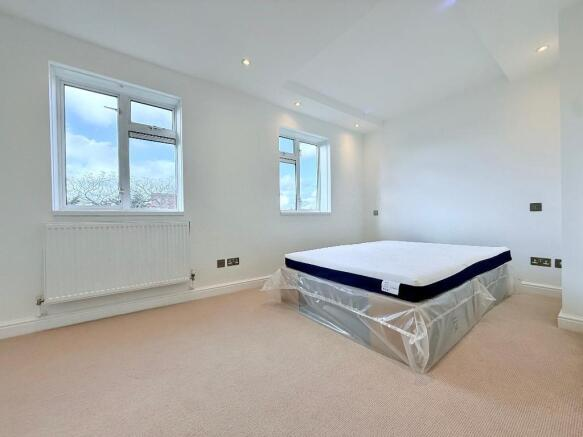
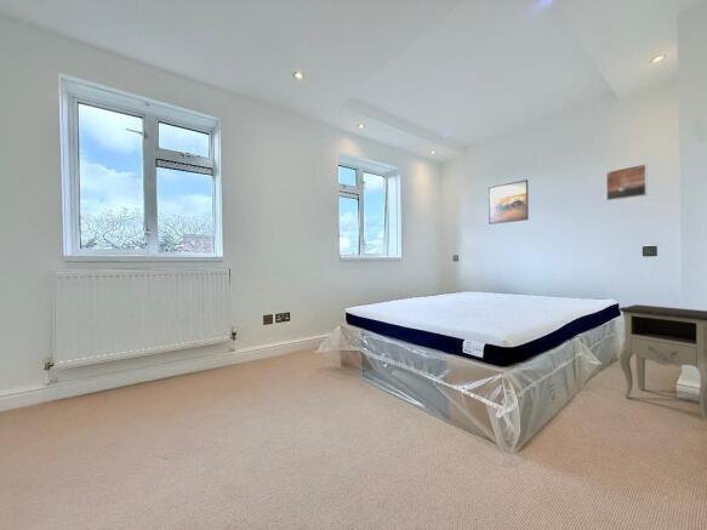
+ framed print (626, 183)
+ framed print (507, 203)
+ nightstand (668, 355)
